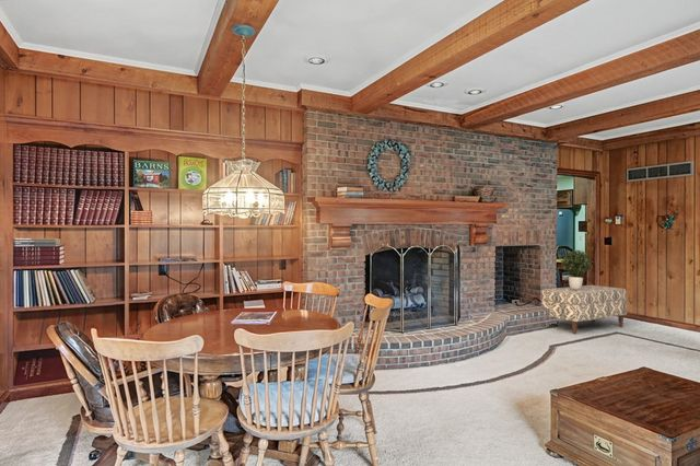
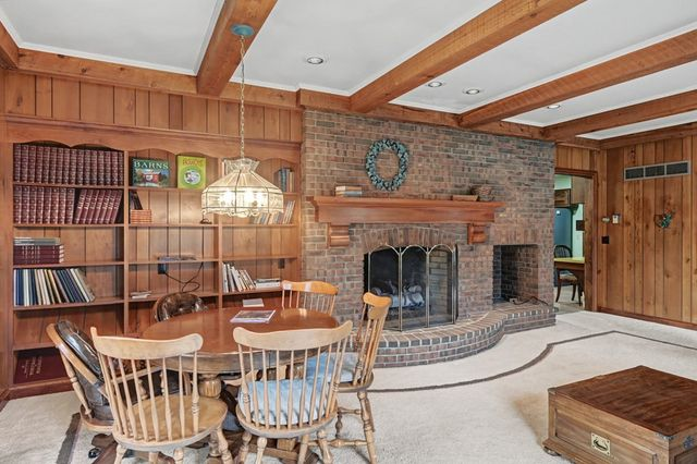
- bench (584, 307)
- potted plant (575, 269)
